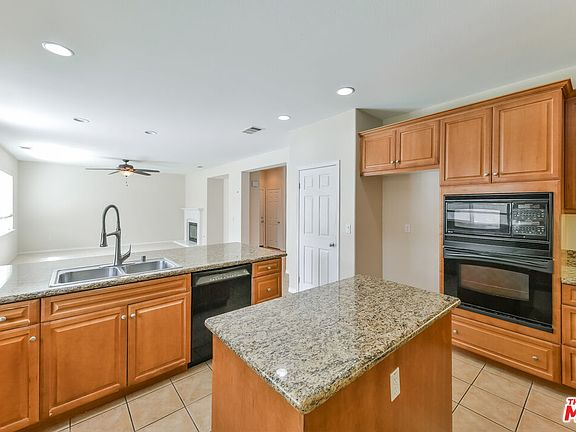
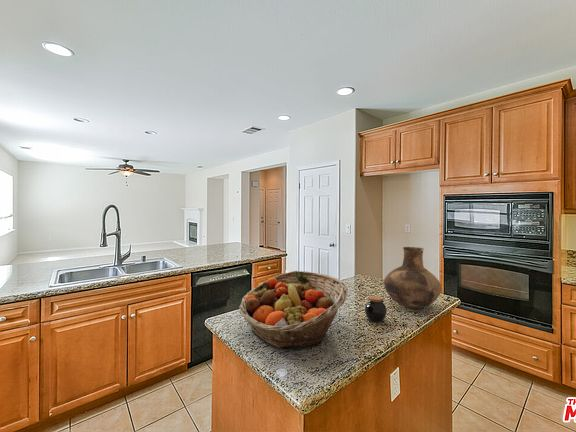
+ jar (375, 308)
+ vase (411, 277)
+ fruit basket (291, 304)
